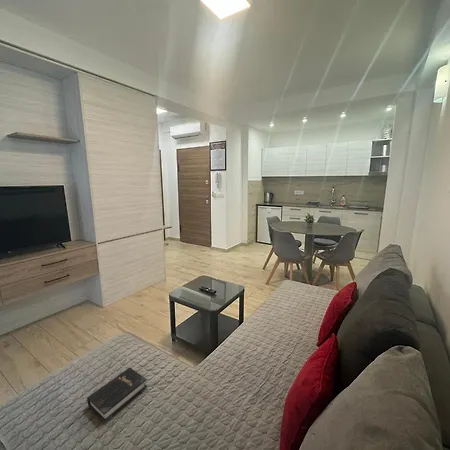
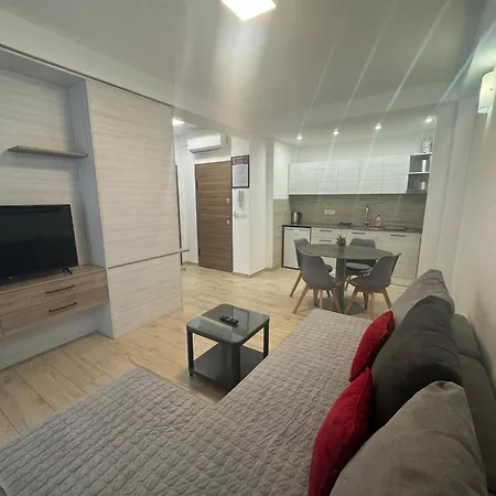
- hardback book (118, 391)
